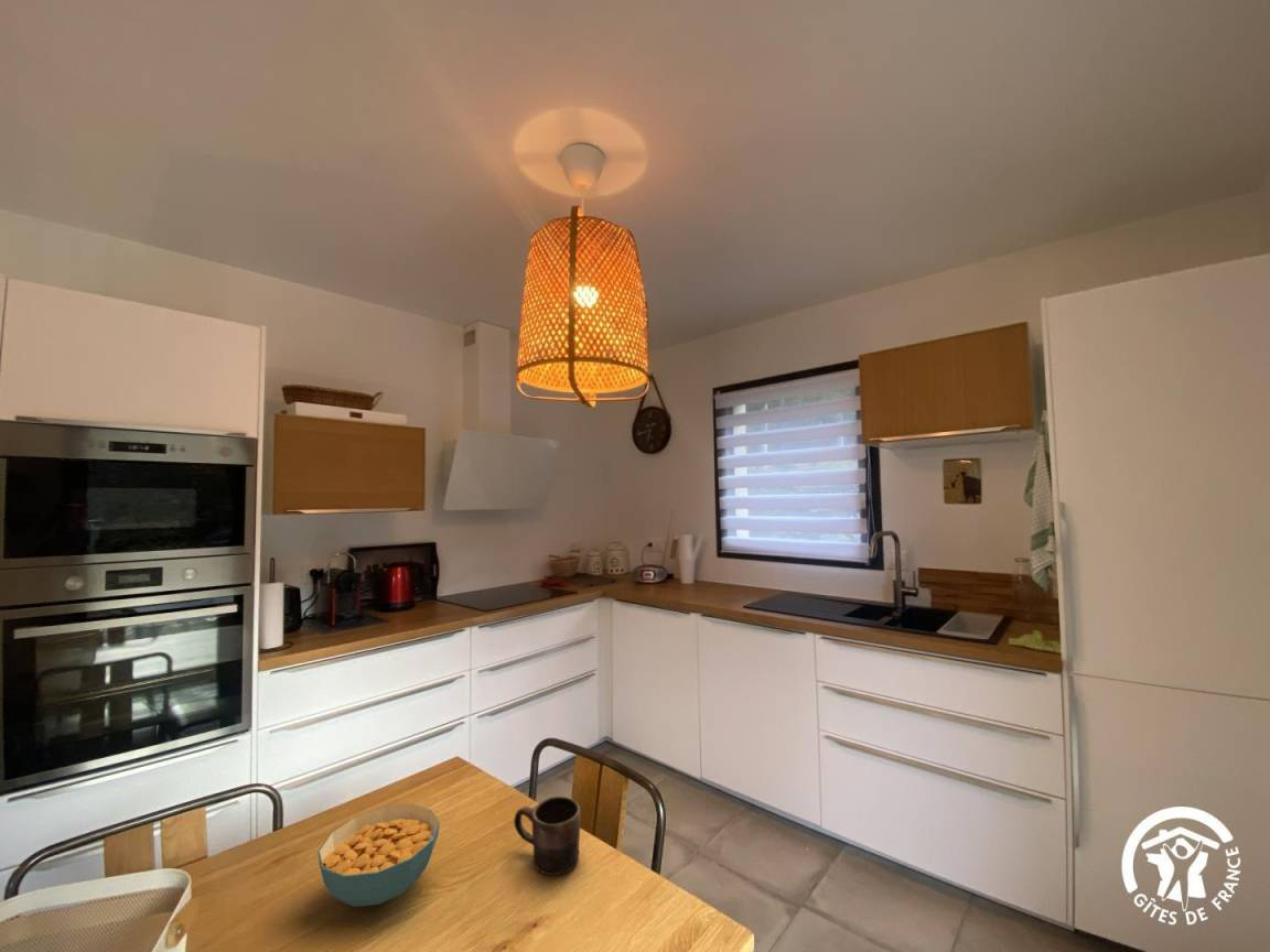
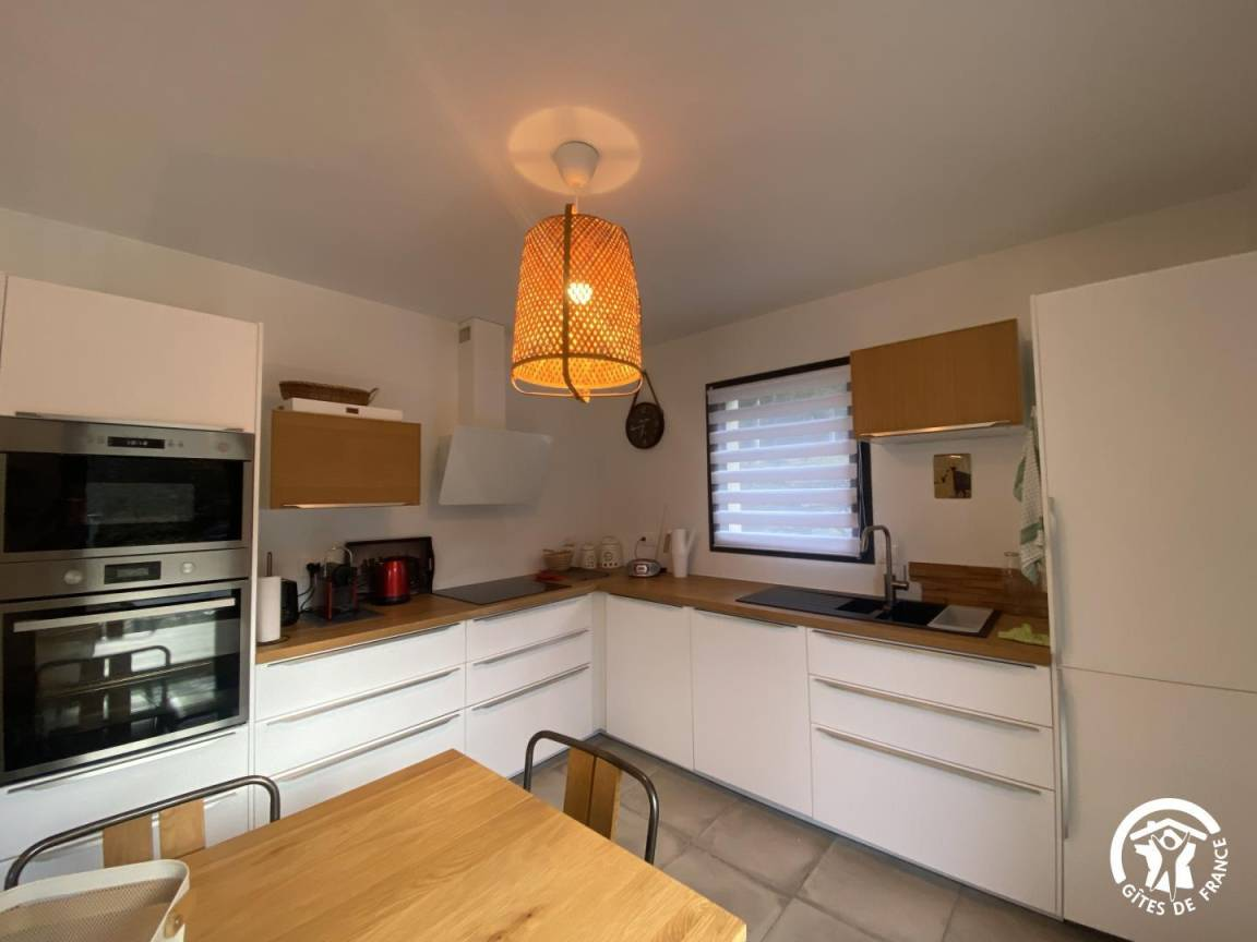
- mug (545, 834)
- cereal bowl (380, 863)
